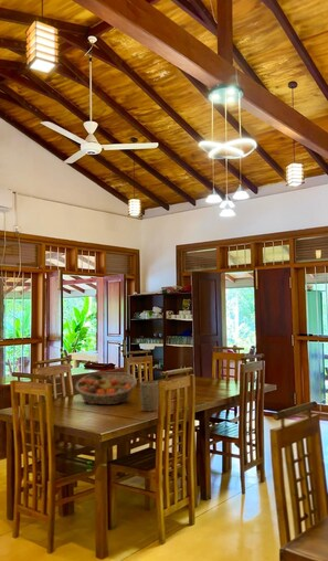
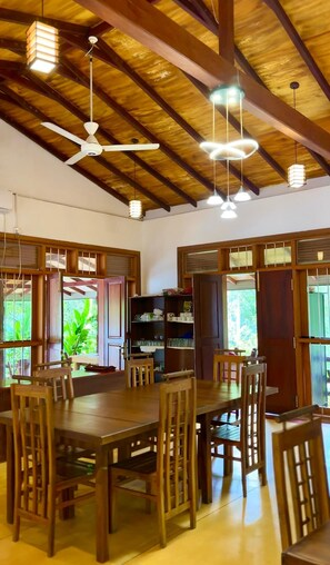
- fruit basket (106, 388)
- plant pot (149, 395)
